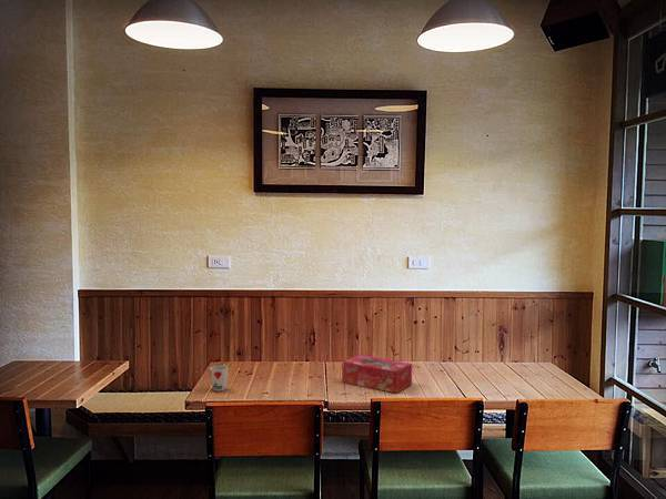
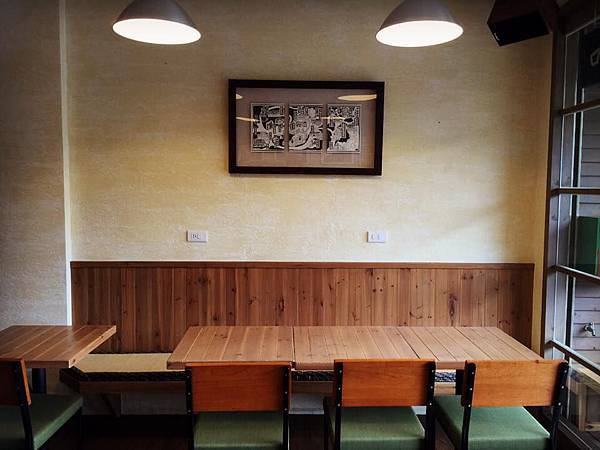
- tissue box (376, 373)
- cup (219, 378)
